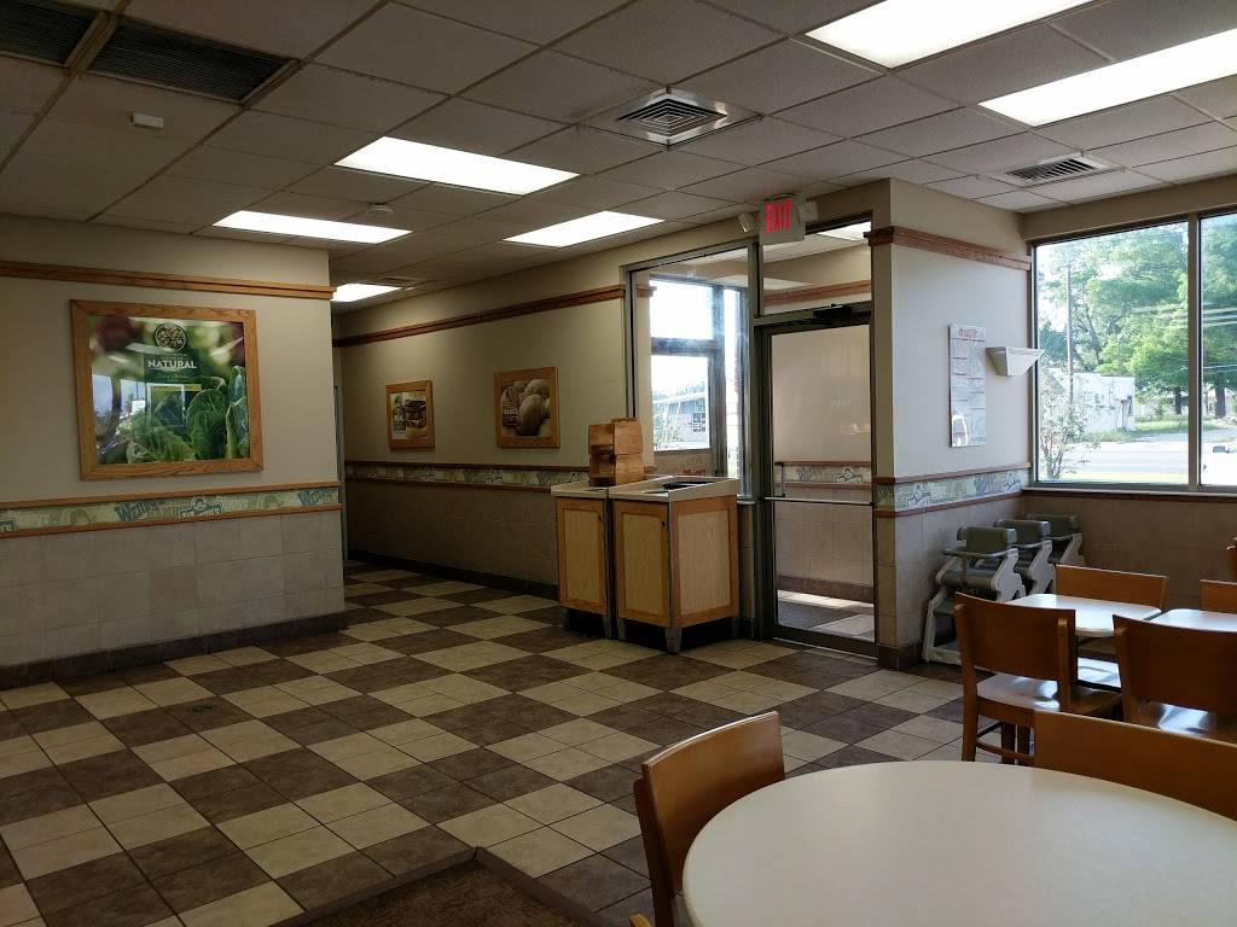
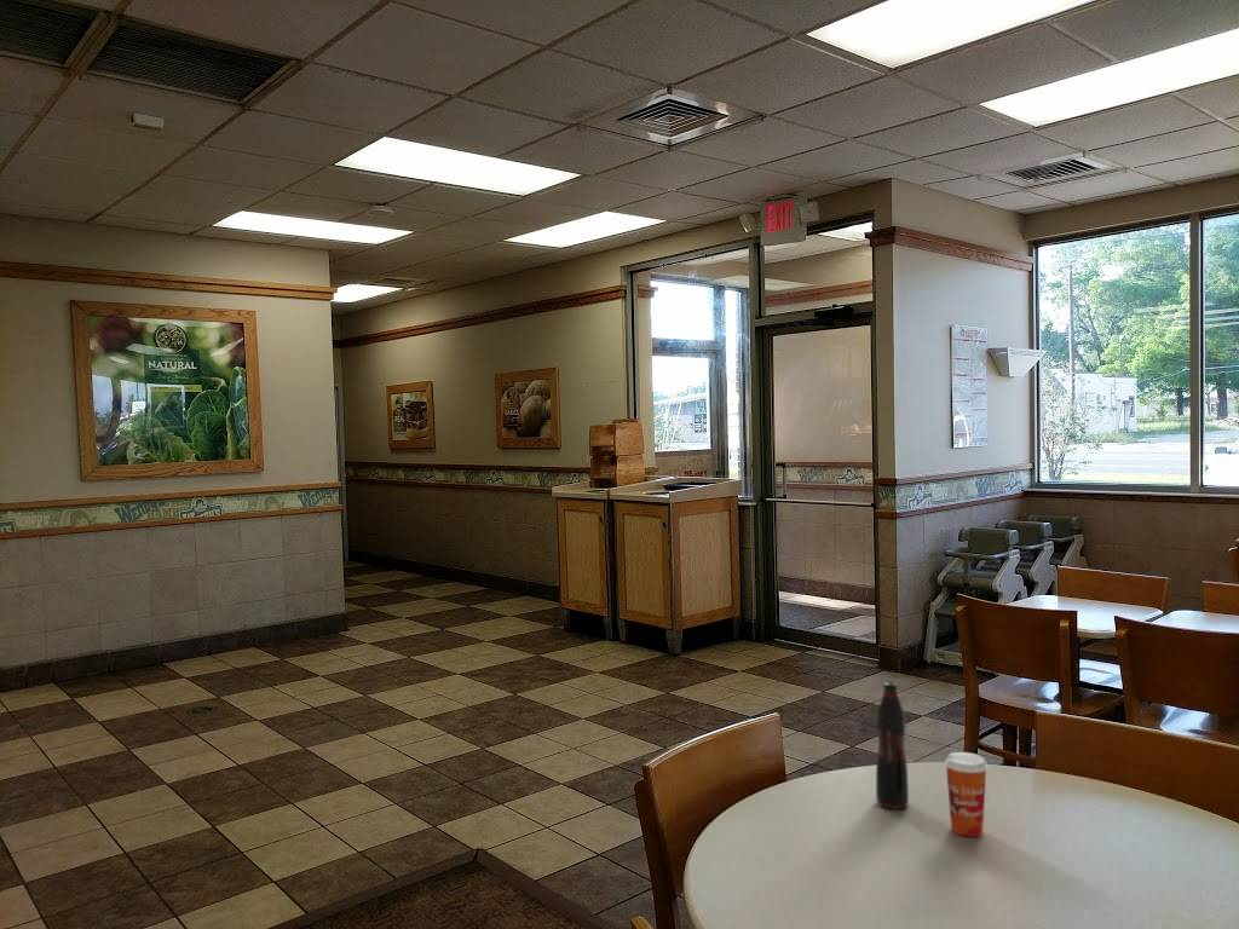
+ paper cup (967, 794)
+ soda bottle (891, 743)
